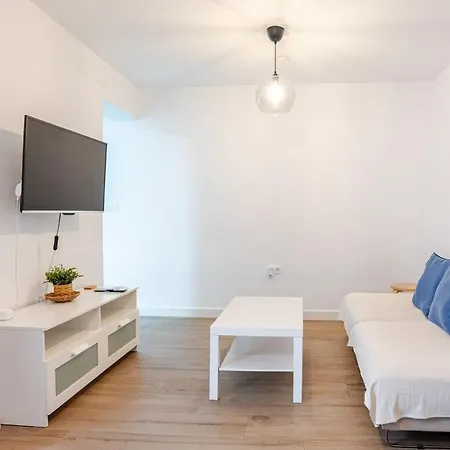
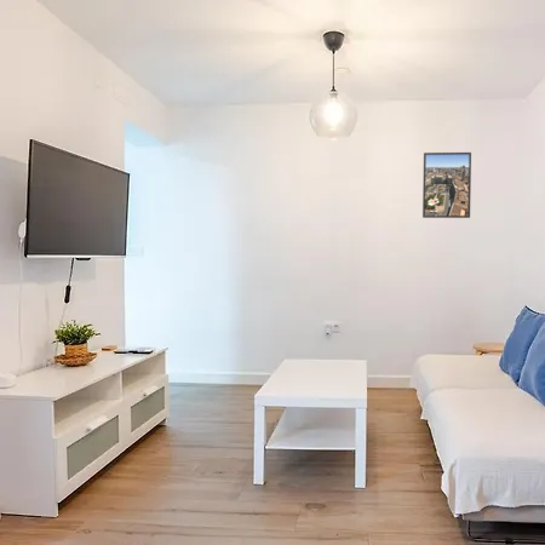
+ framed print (446, 184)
